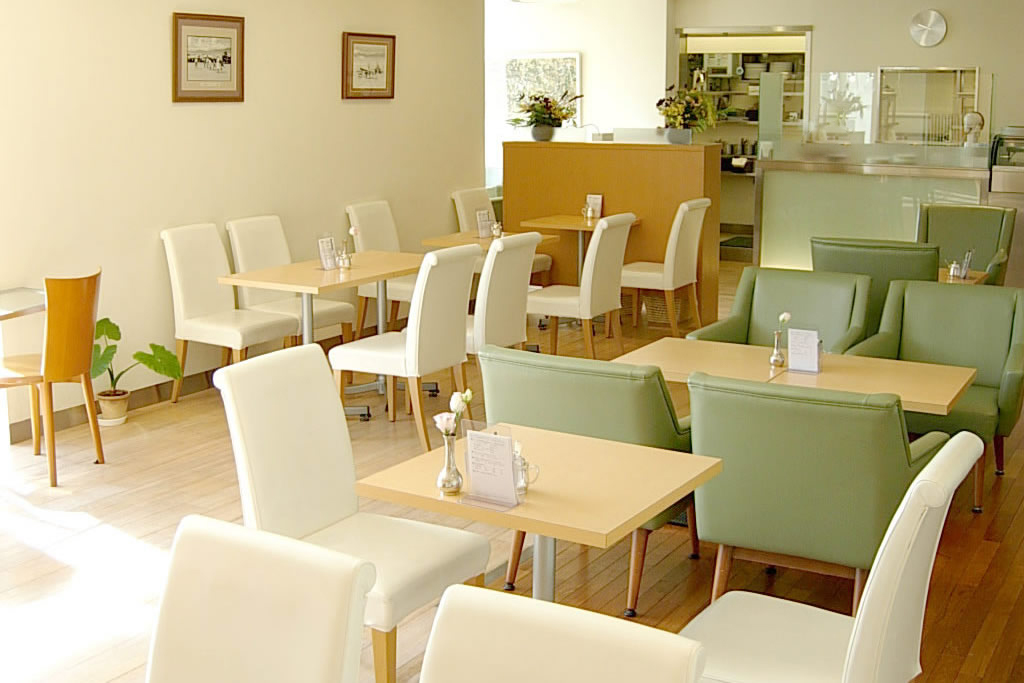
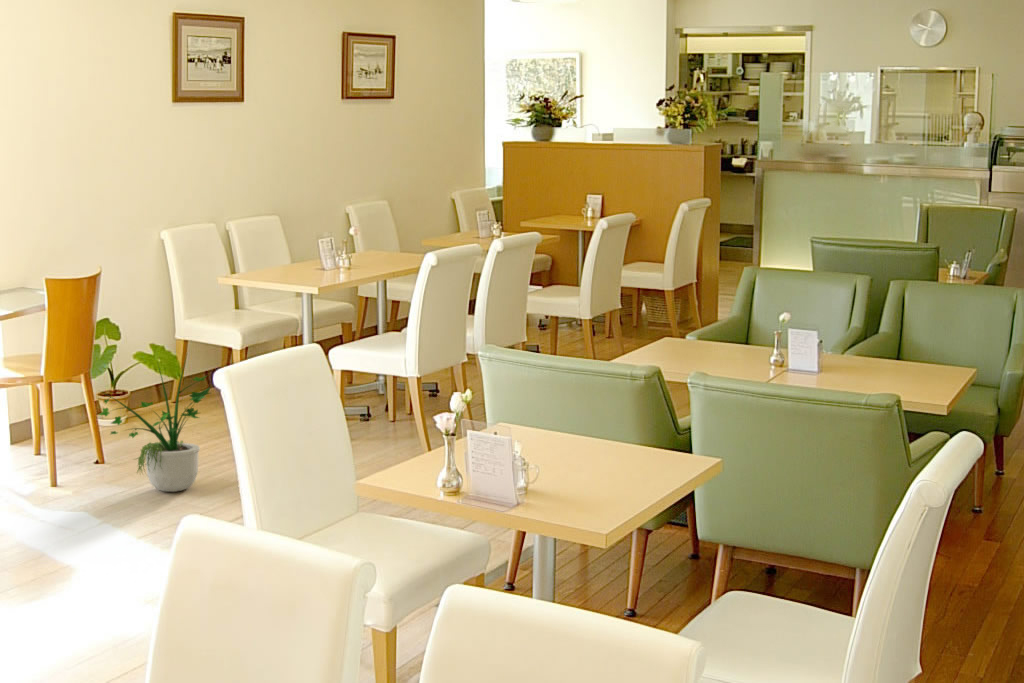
+ potted plant (157, 422)
